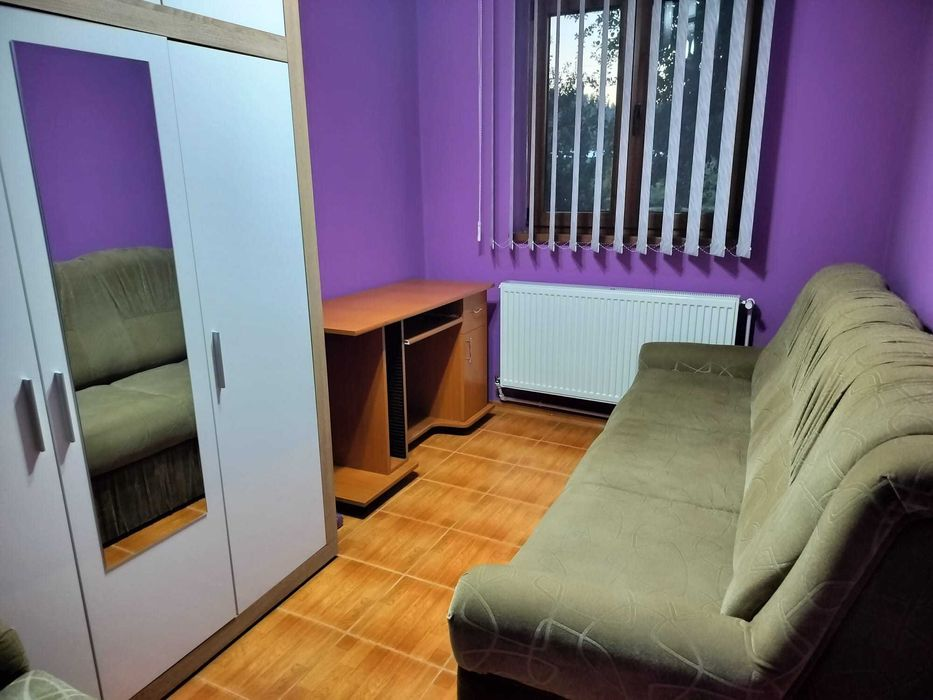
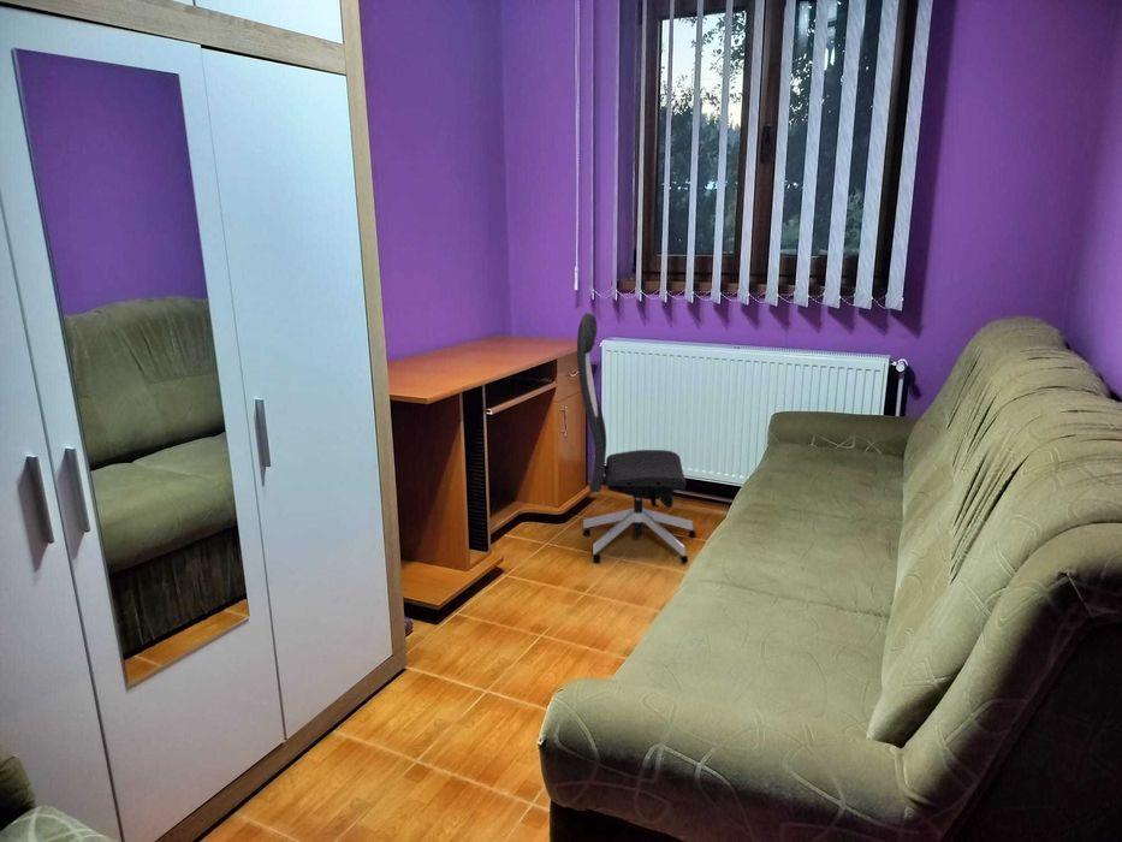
+ office chair (640, 450)
